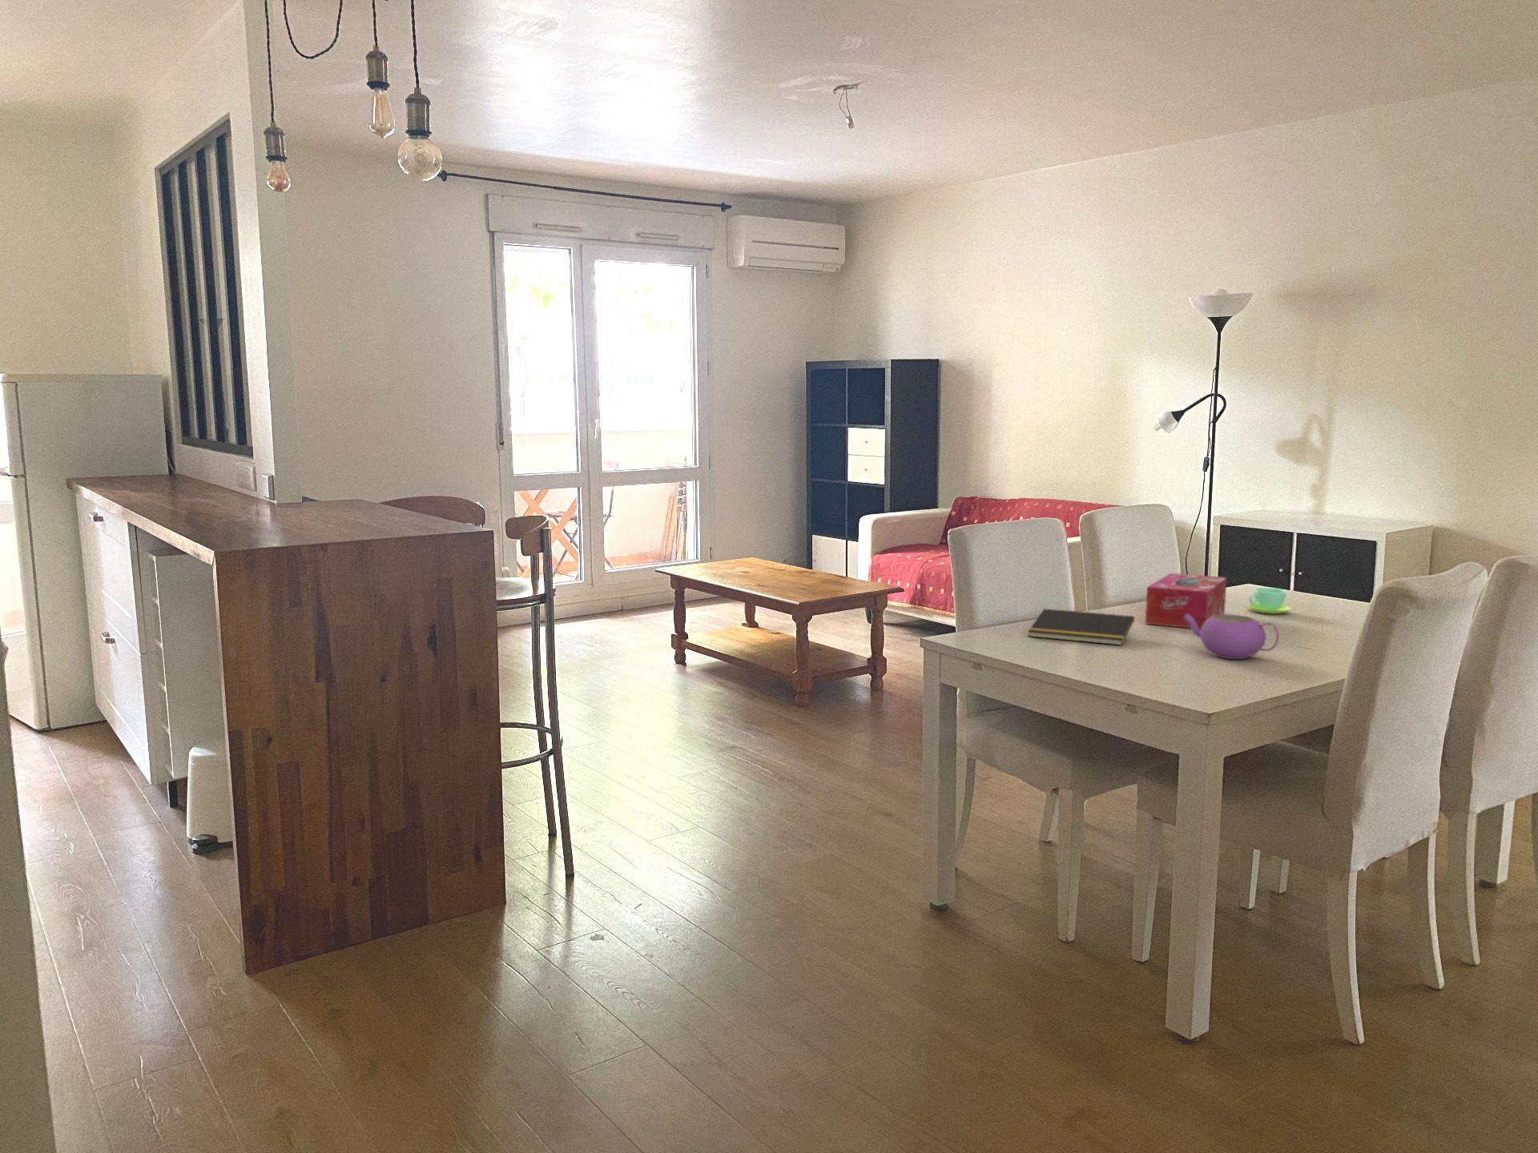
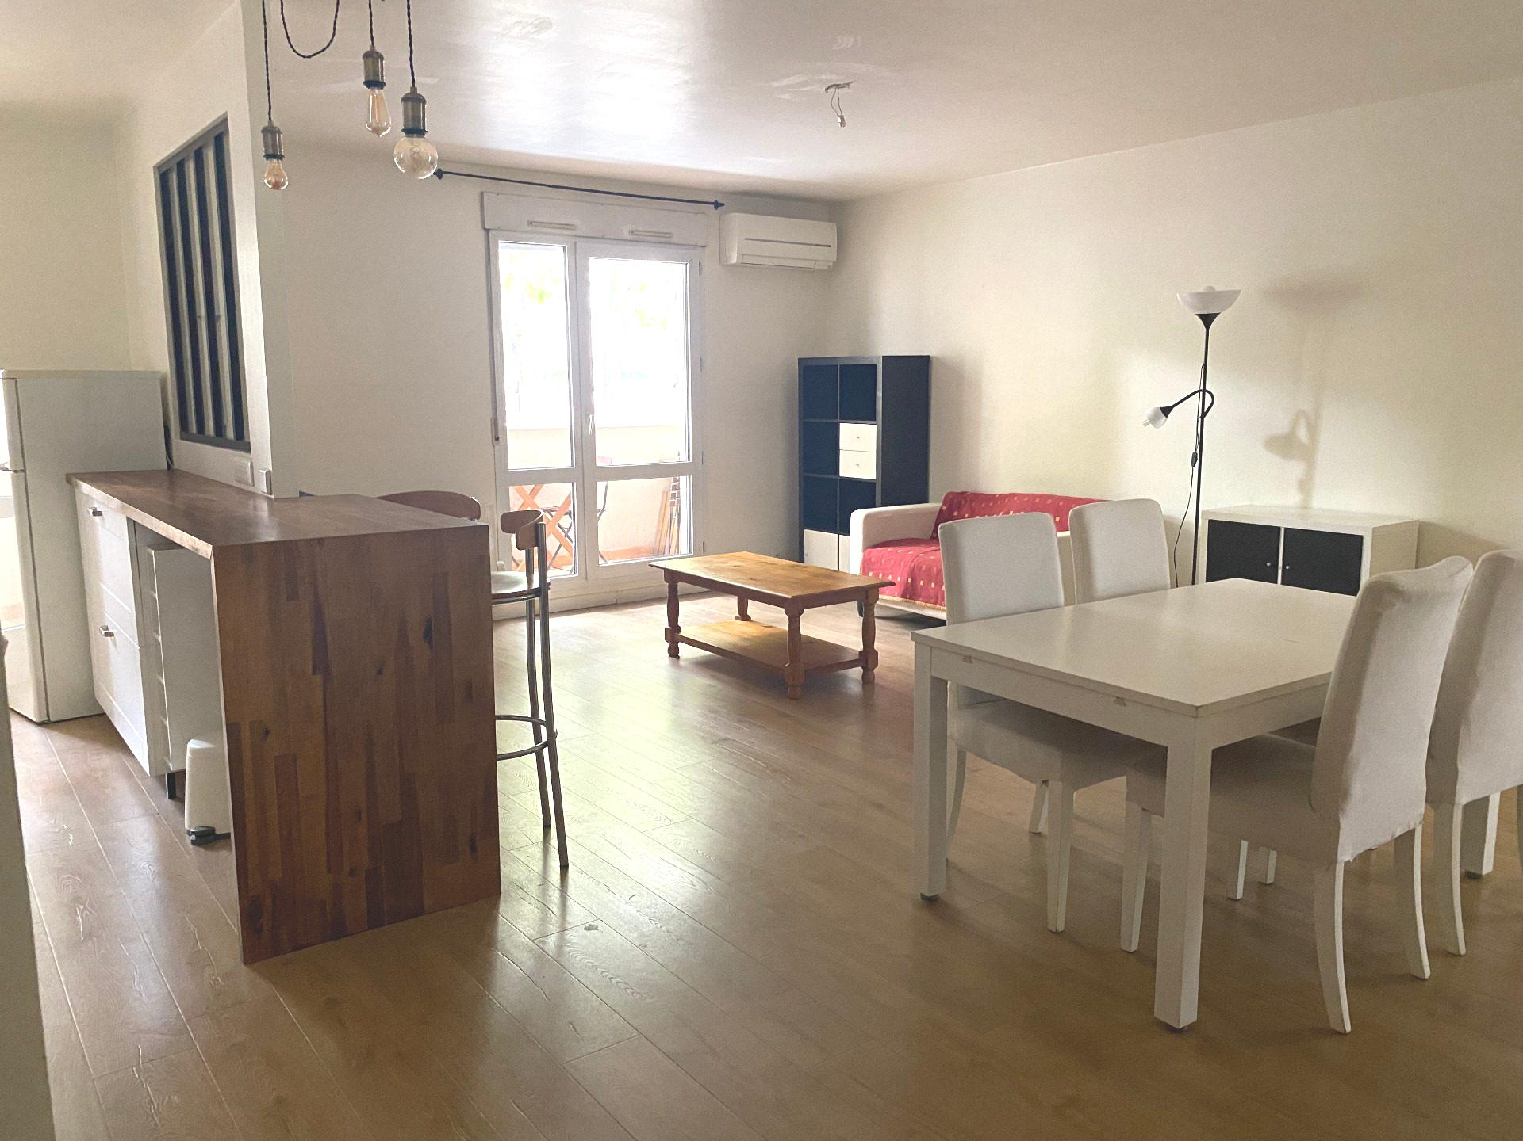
- cup (1268, 601)
- teapot (1229, 637)
- notepad (1080, 626)
- tissue box (1187, 600)
